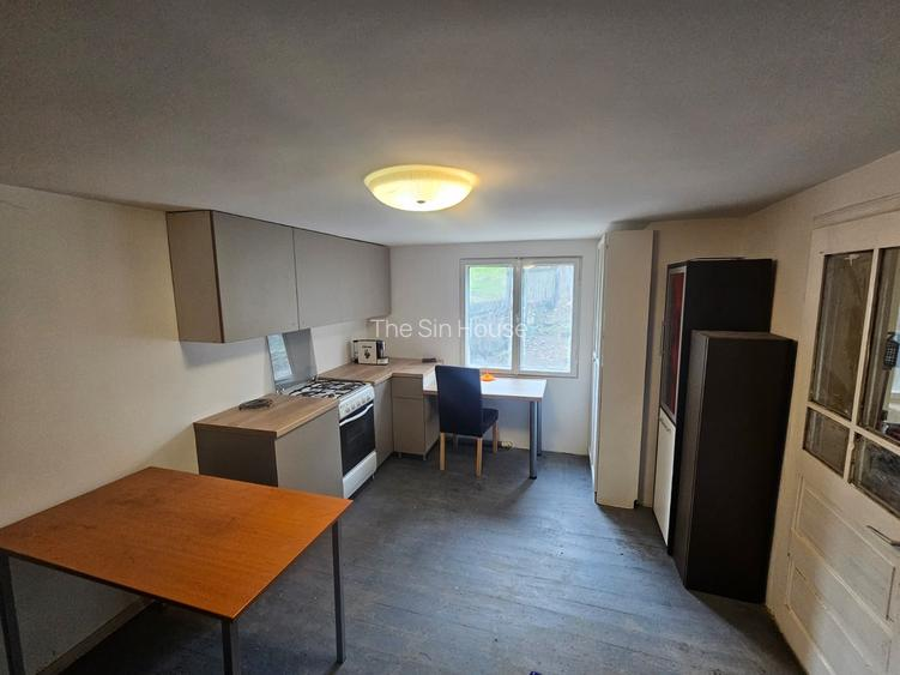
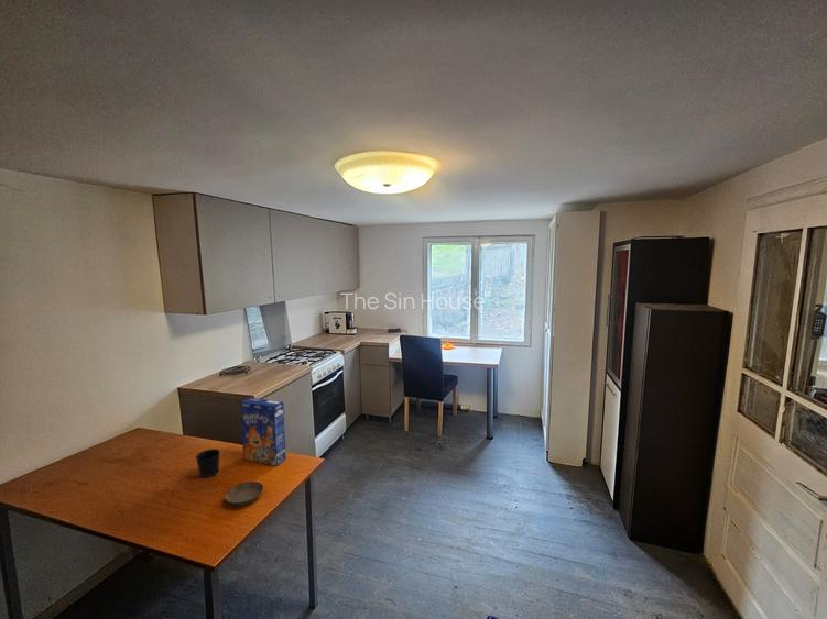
+ saucer (244, 494)
+ cereal box (263, 430)
+ cup (206, 463)
